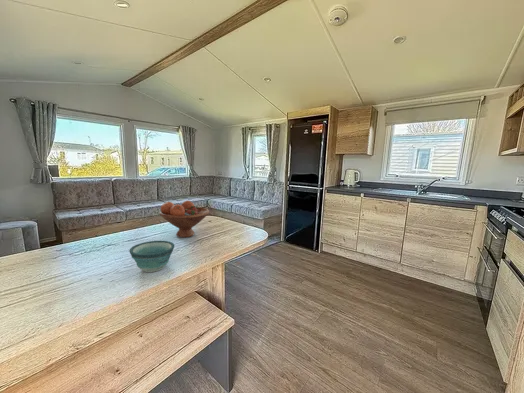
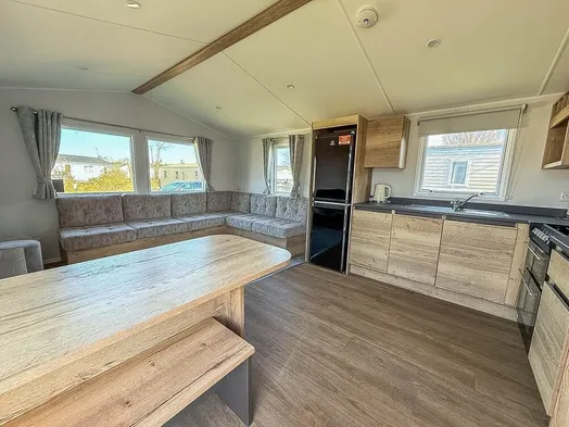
- fruit bowl (185, 218)
- bowl (153, 257)
